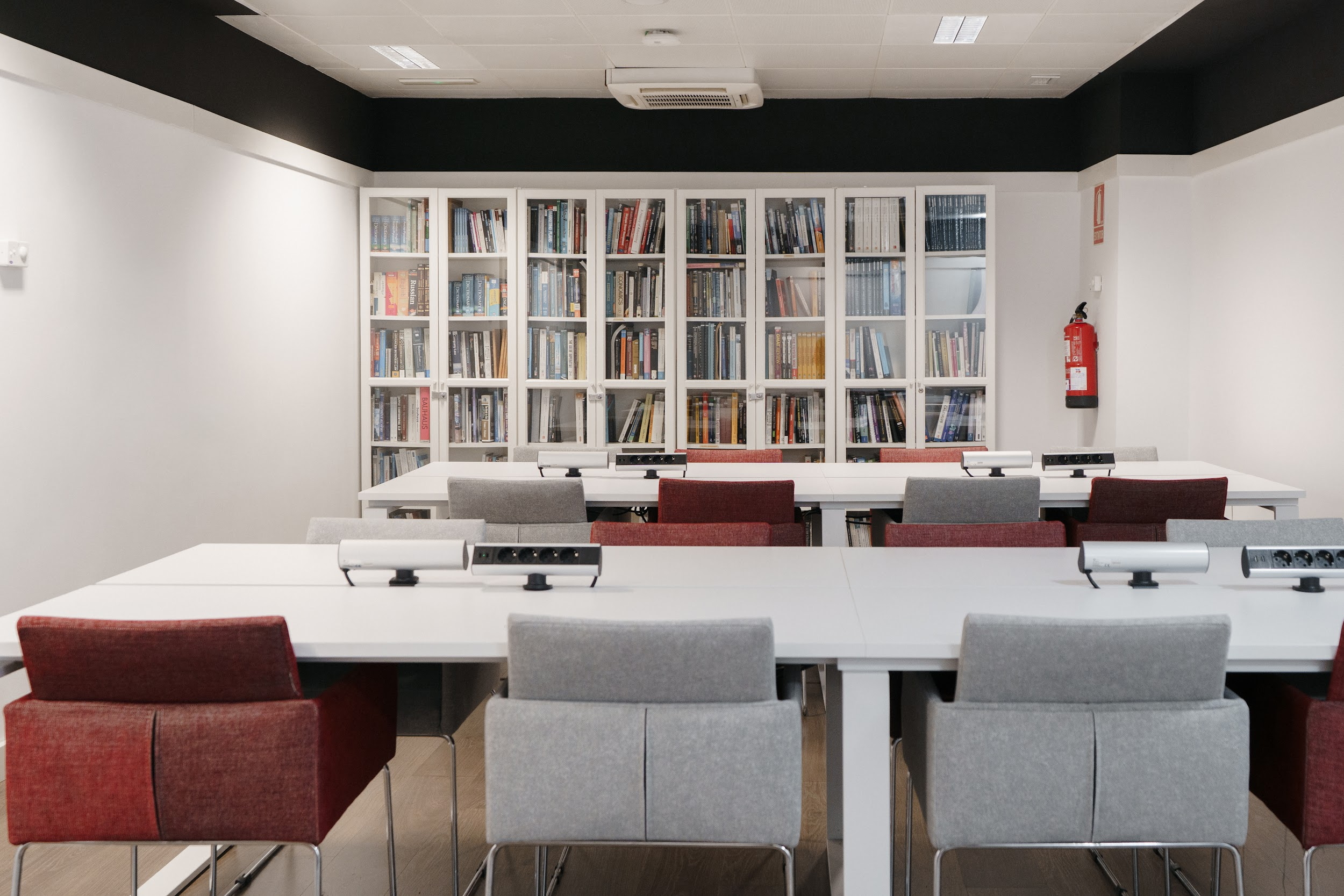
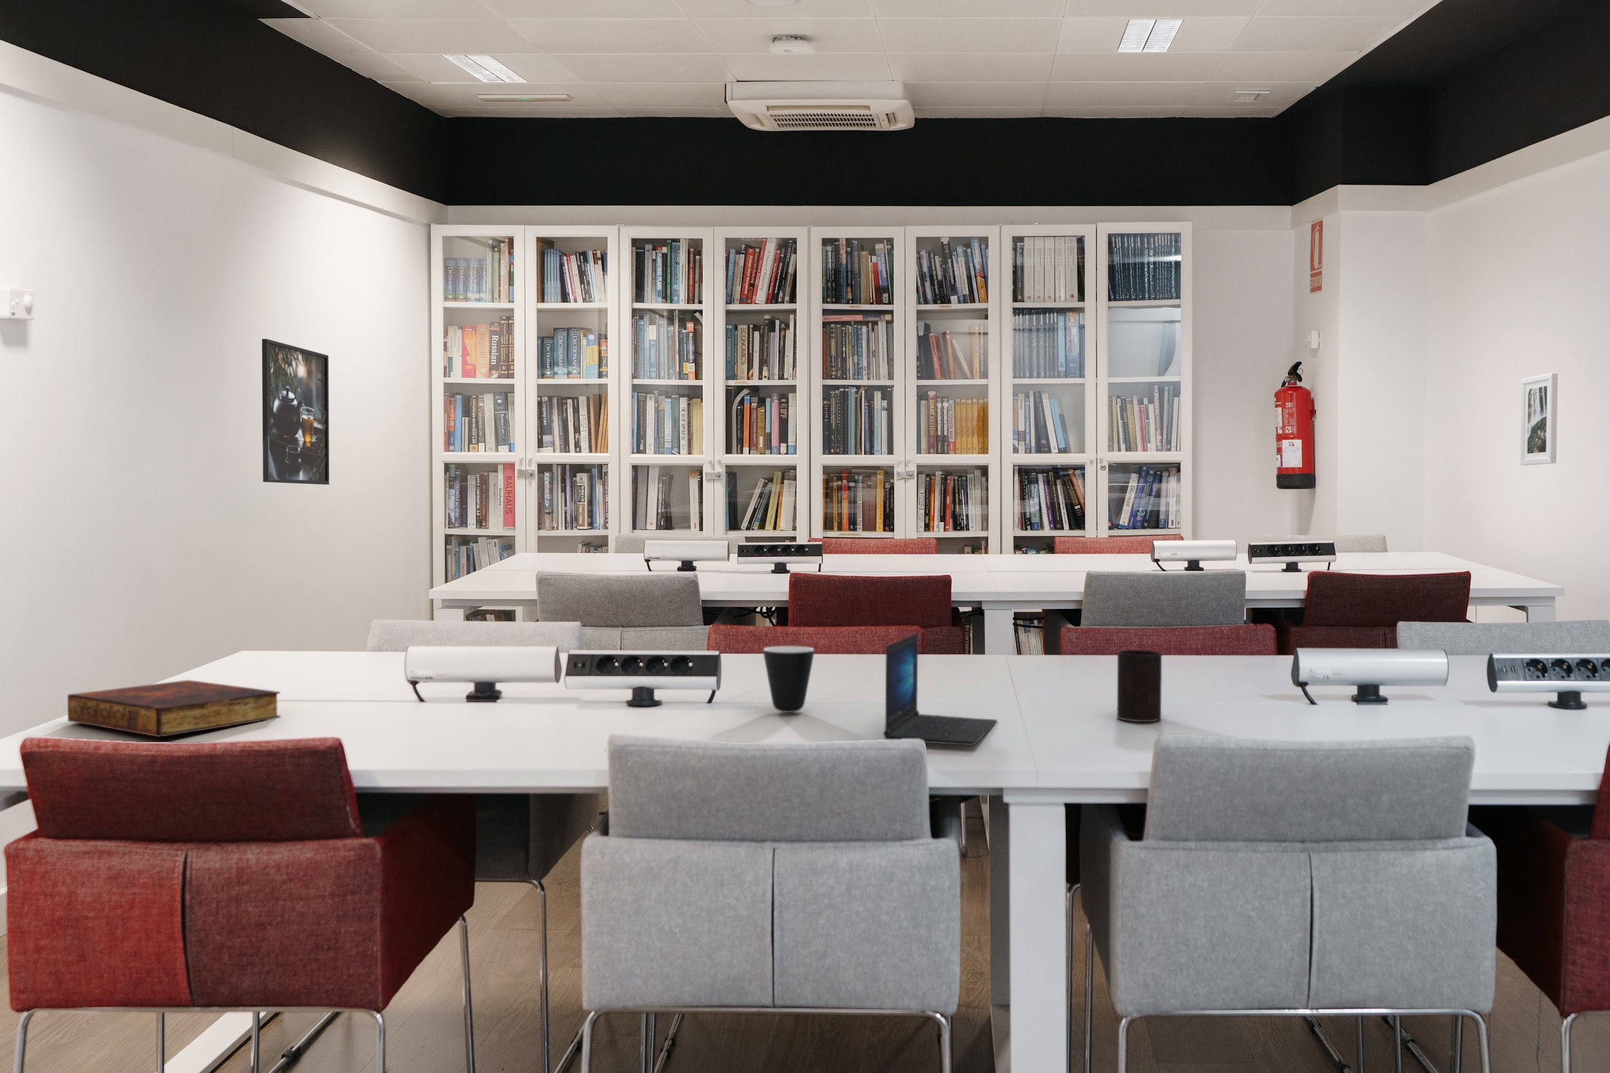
+ laptop (918, 686)
+ mug (787, 679)
+ book (175, 707)
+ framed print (297, 416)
+ cup (1138, 685)
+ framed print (1538, 419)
